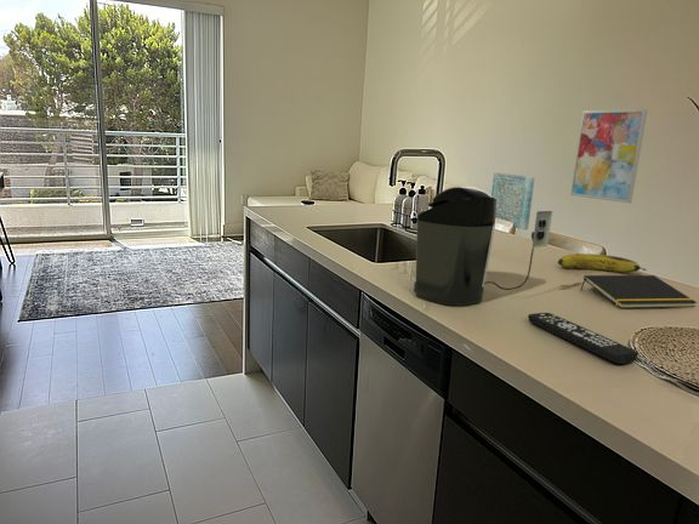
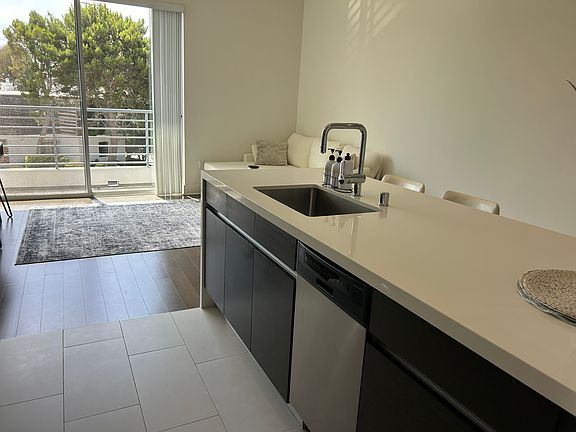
- notepad (637, 290)
- fruit (599, 264)
- wall art (510, 200)
- remote control (578, 335)
- wall art (606, 155)
- coffee maker (472, 241)
